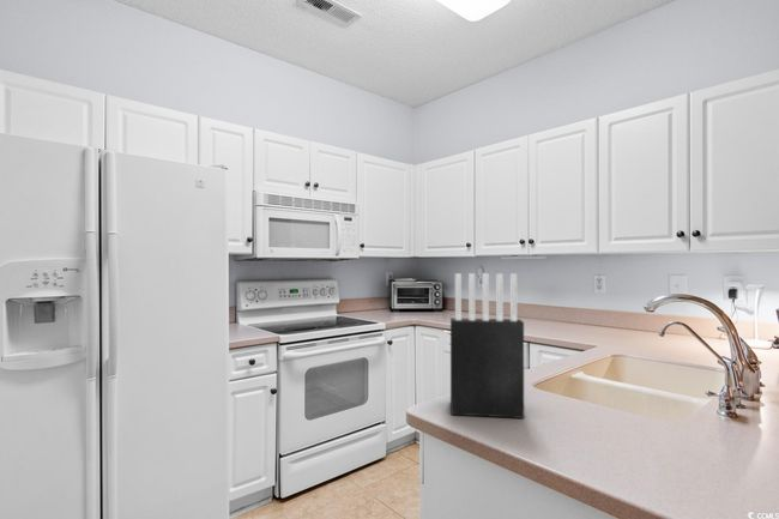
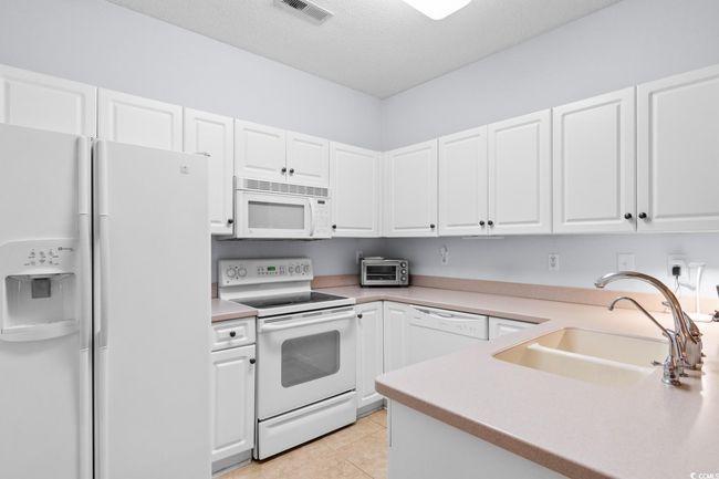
- knife block (484, 340)
